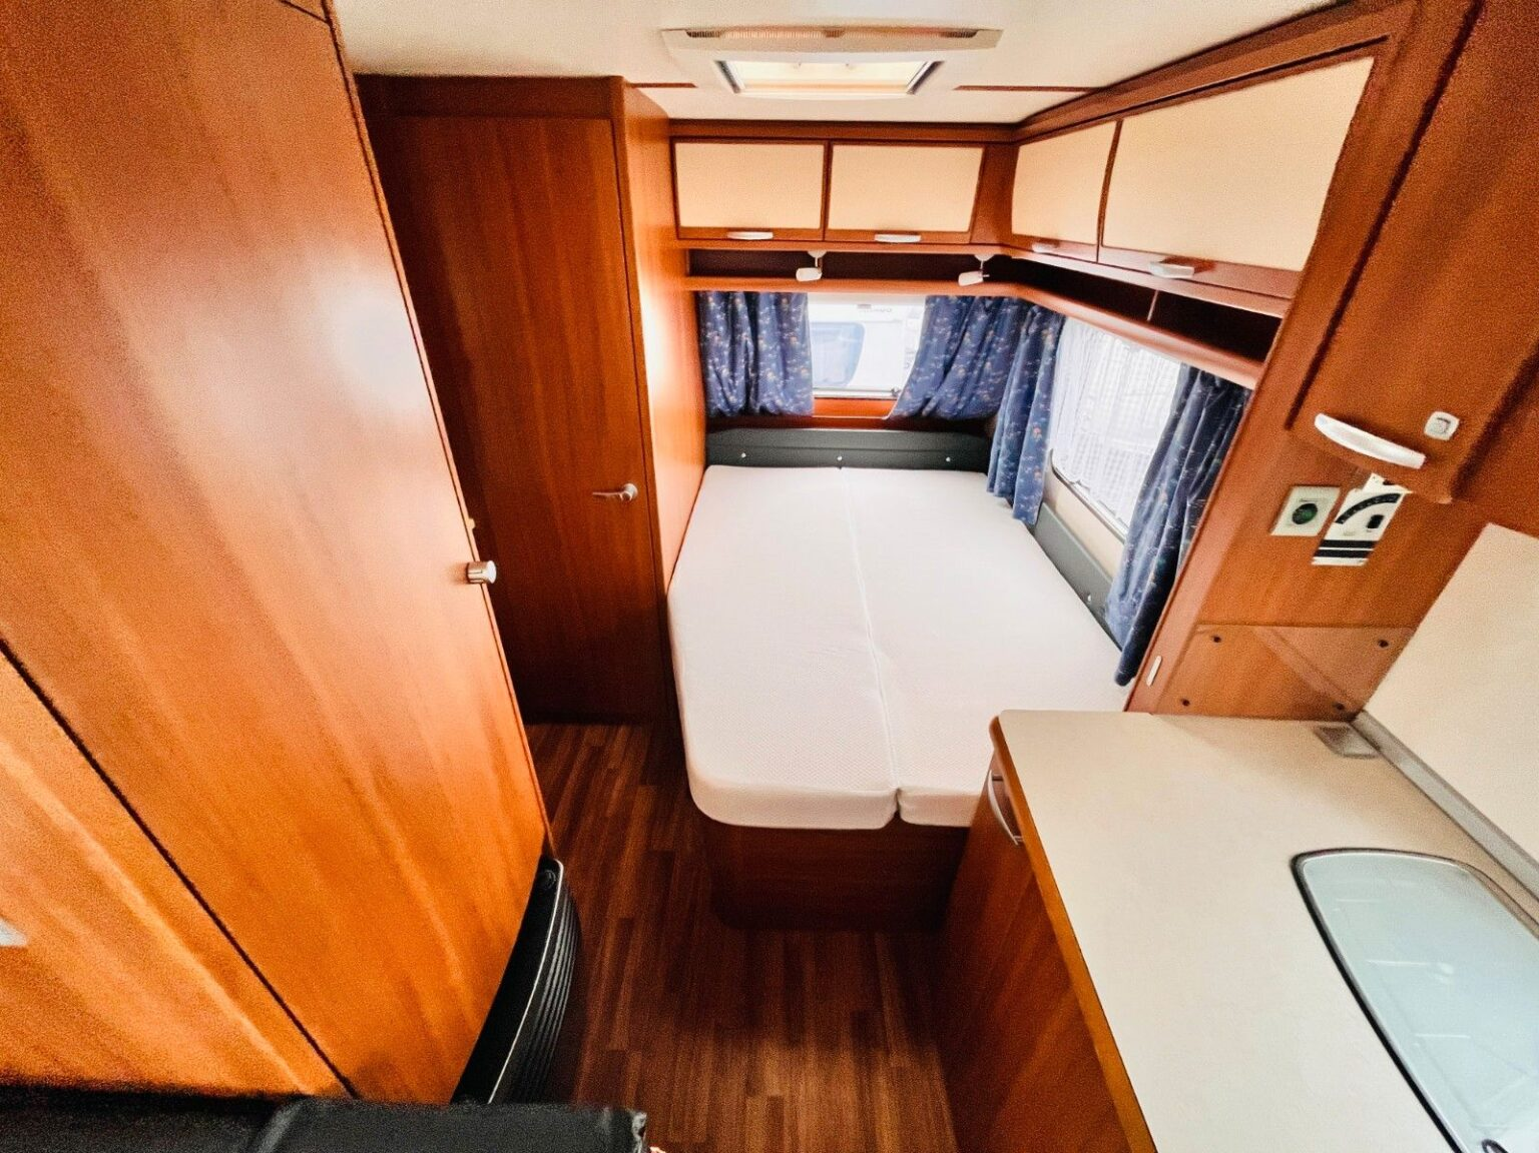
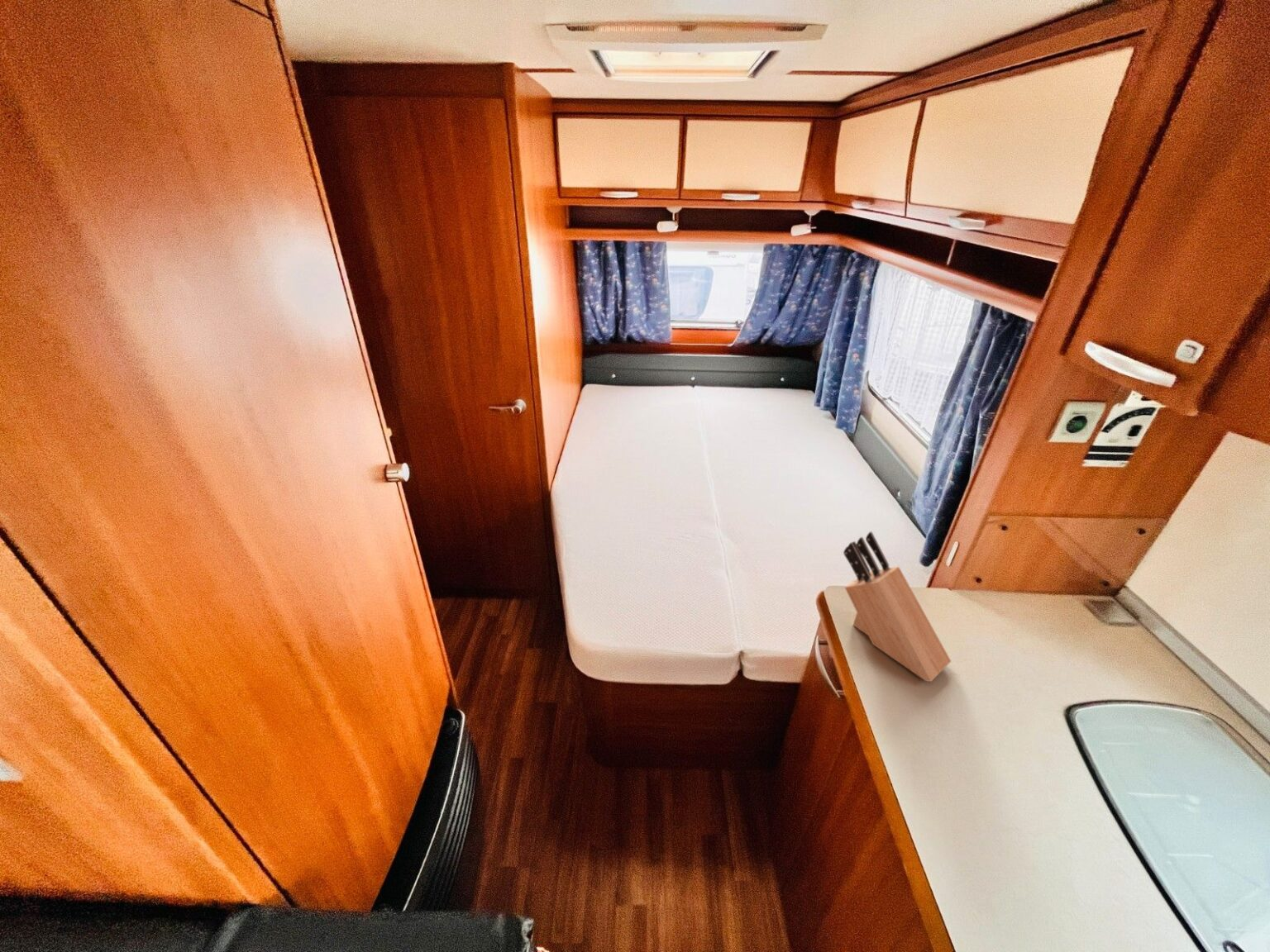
+ knife block (894, 600)
